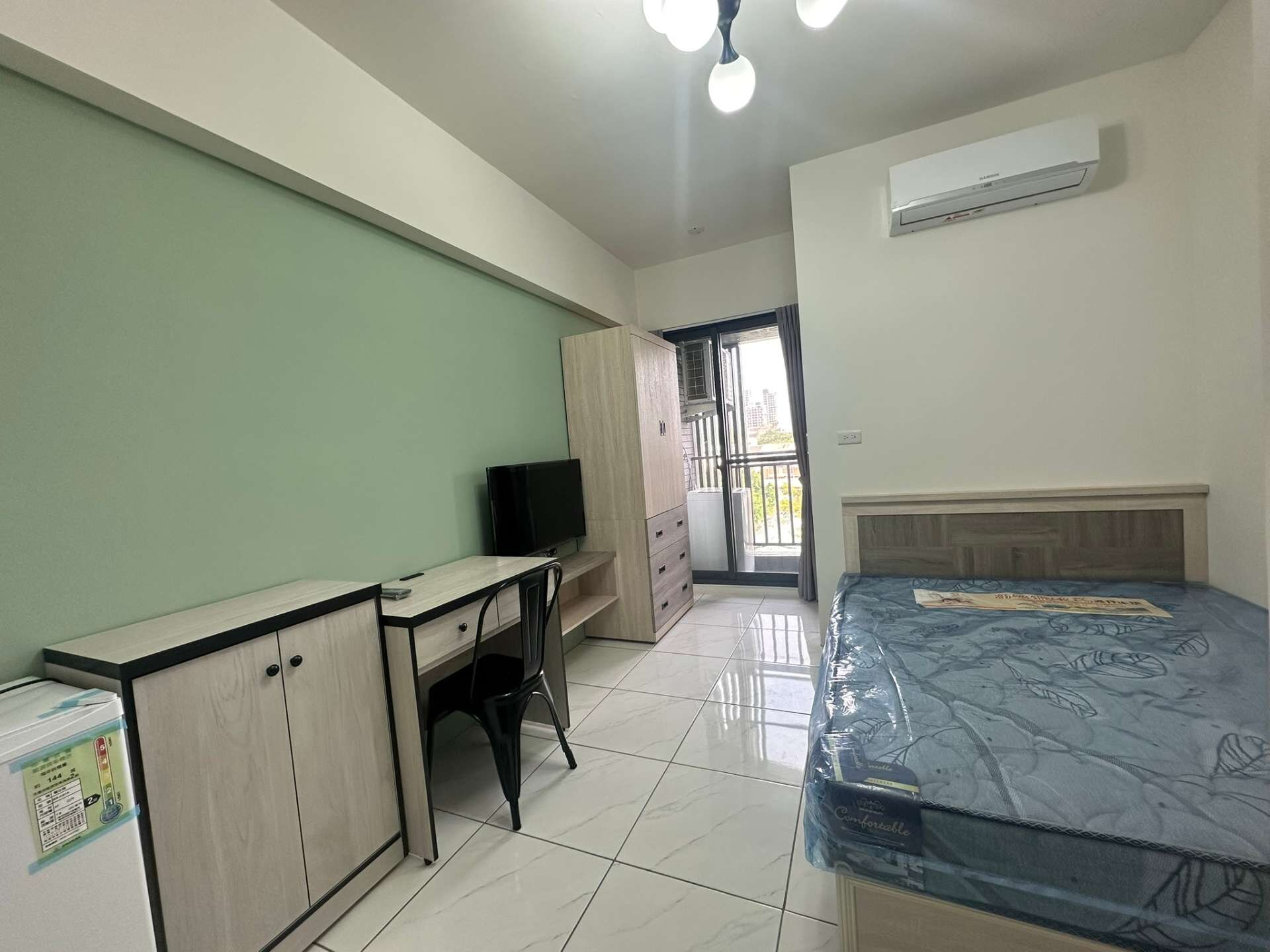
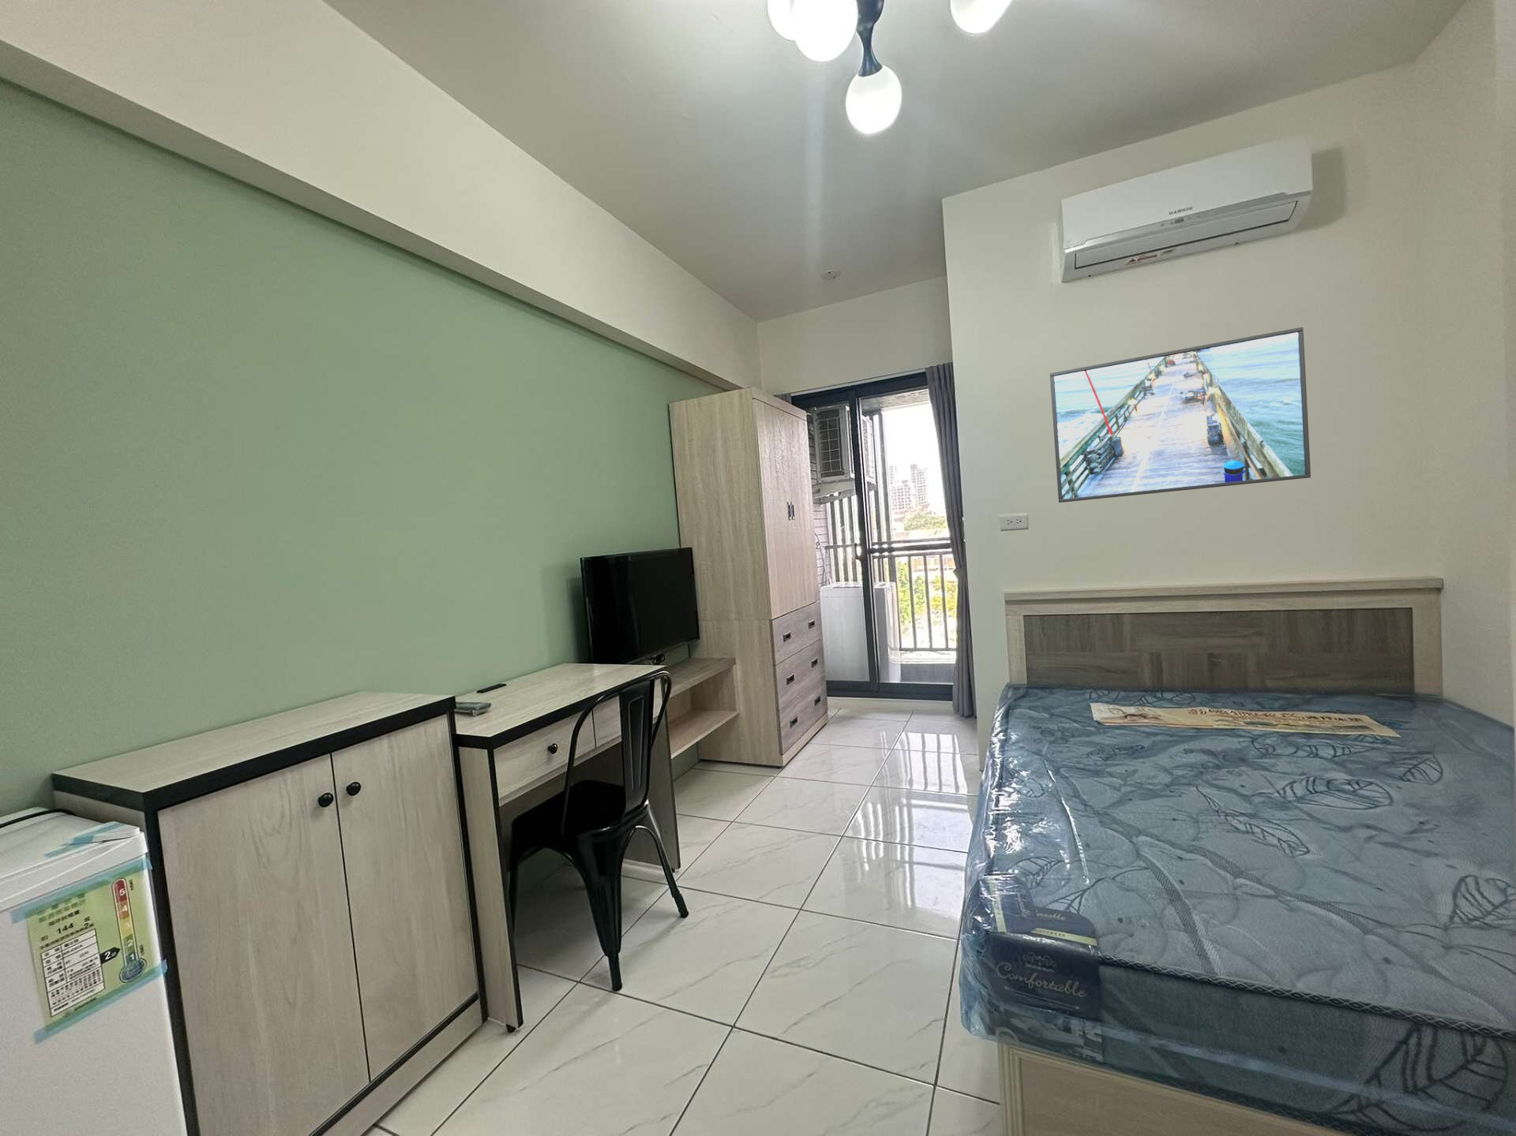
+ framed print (1170, 422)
